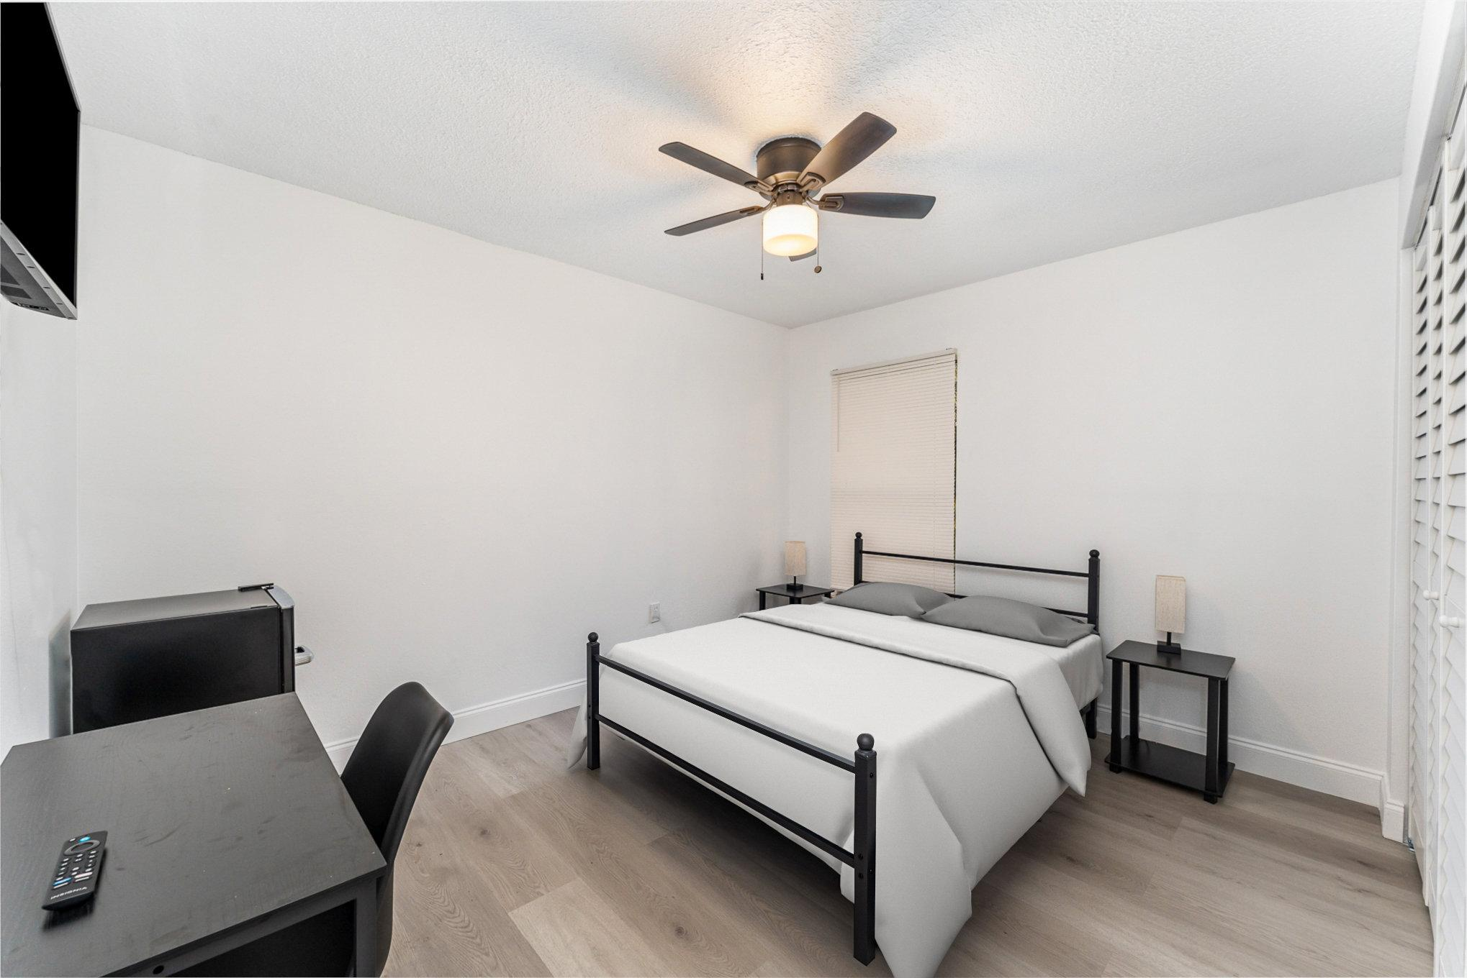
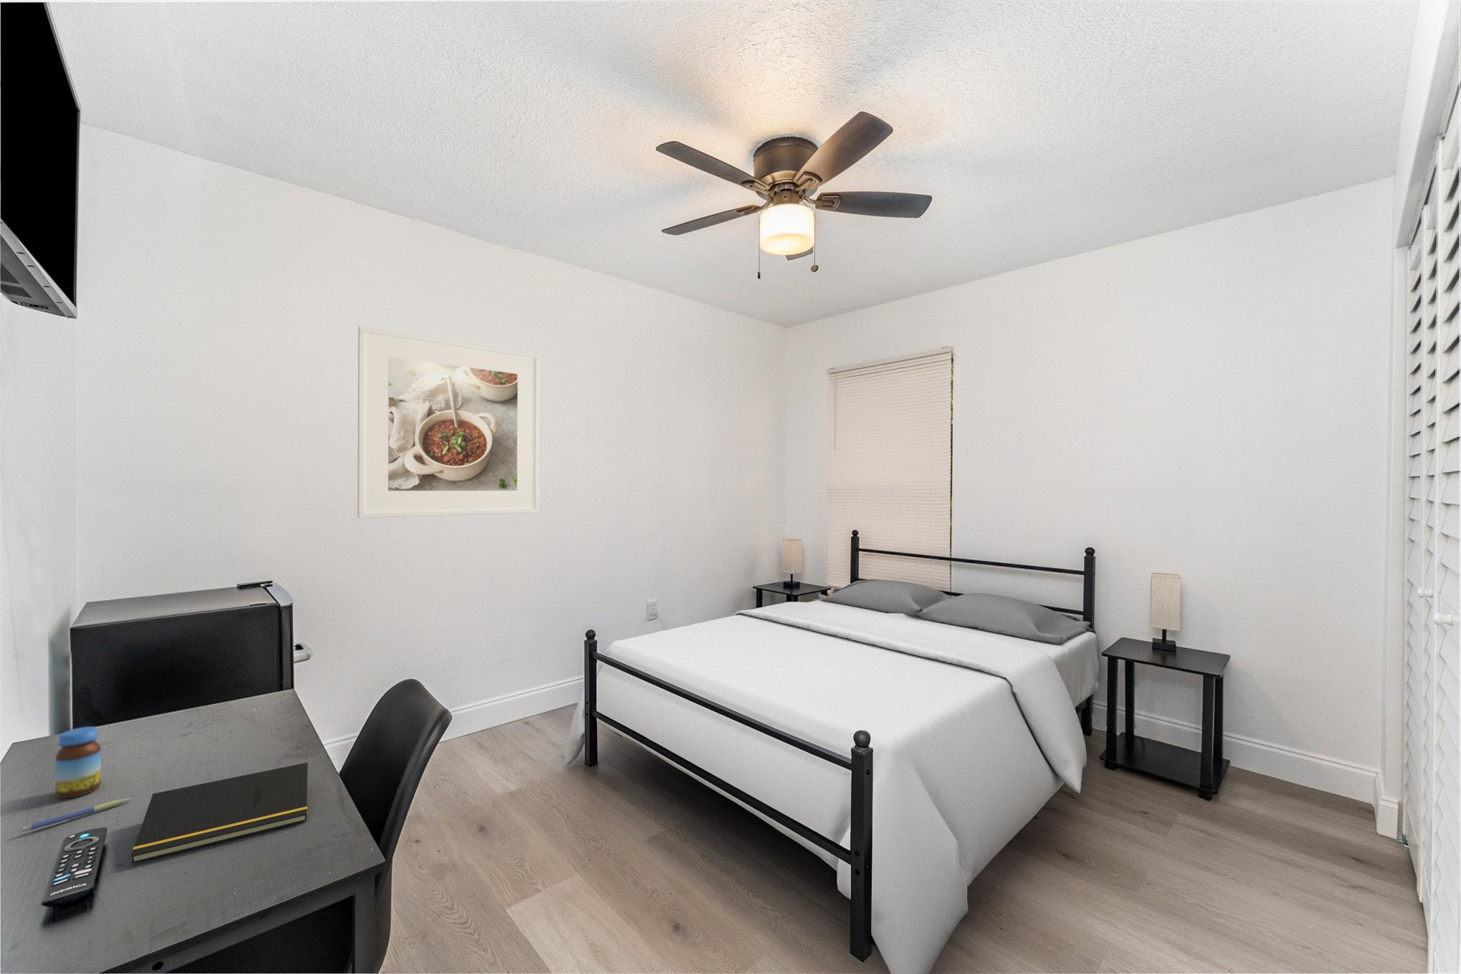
+ notepad (230, 807)
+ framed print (457, 428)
+ pen (79, 813)
+ jar (78, 761)
